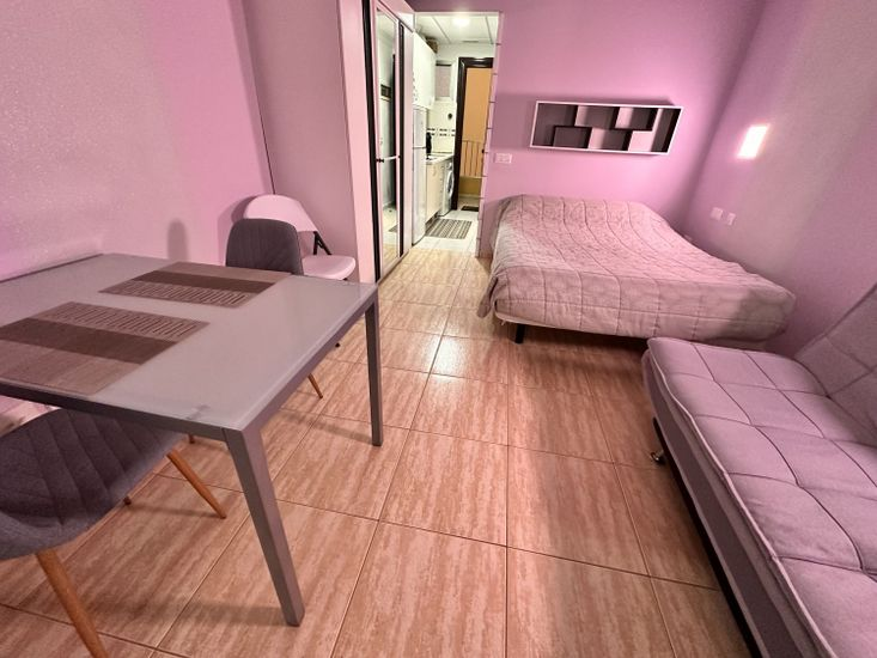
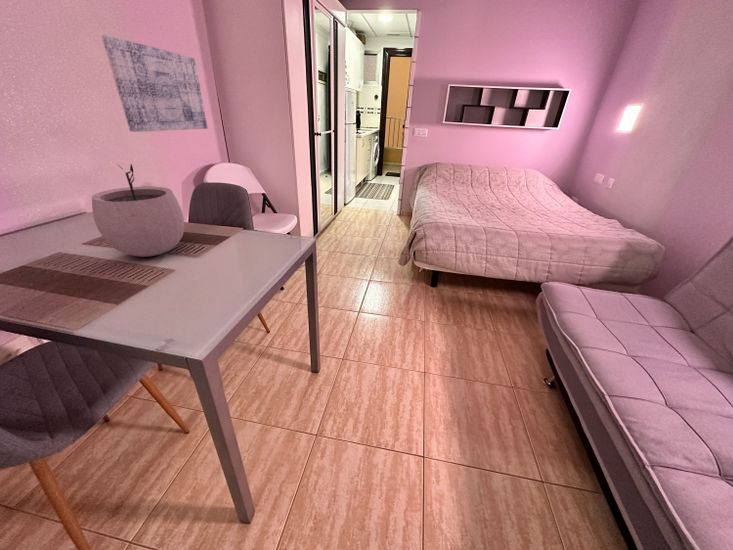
+ wall art (165, 91)
+ plant pot (139, 210)
